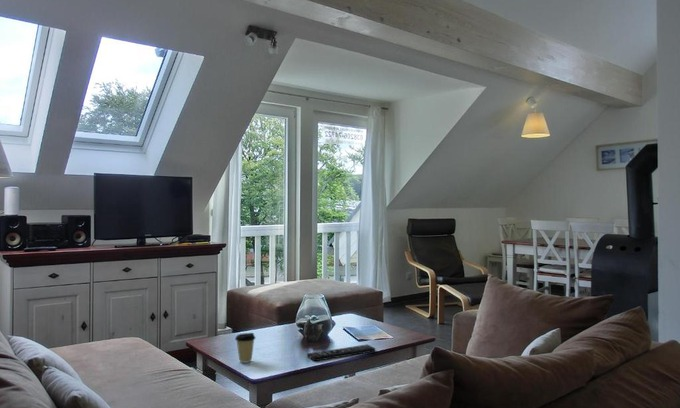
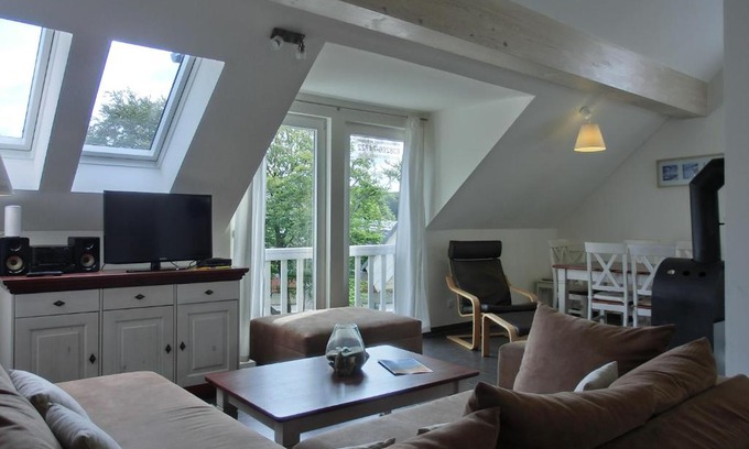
- remote control (341, 351)
- coffee cup (245, 347)
